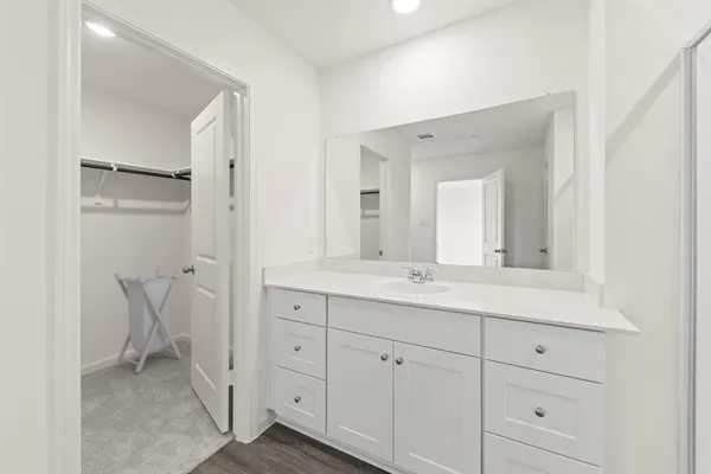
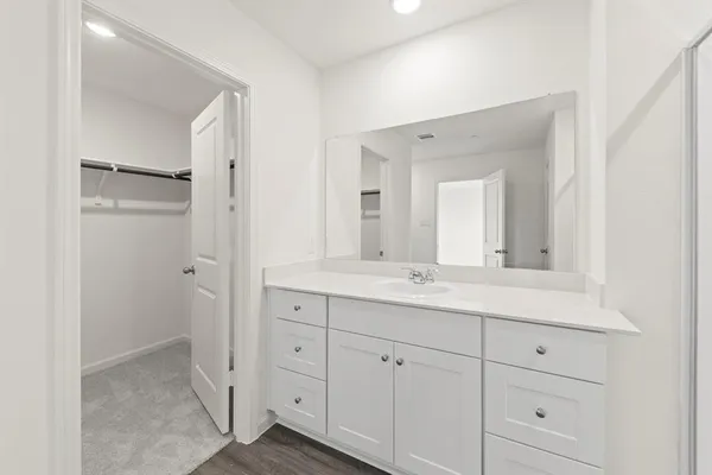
- laundry hamper (148, 316)
